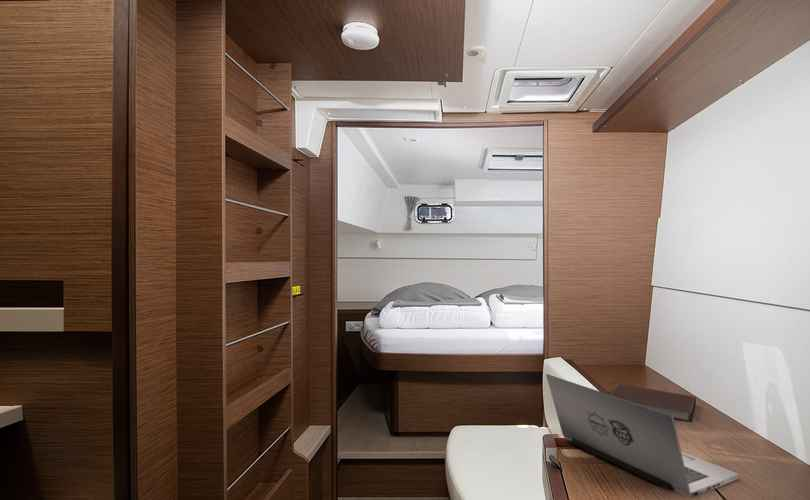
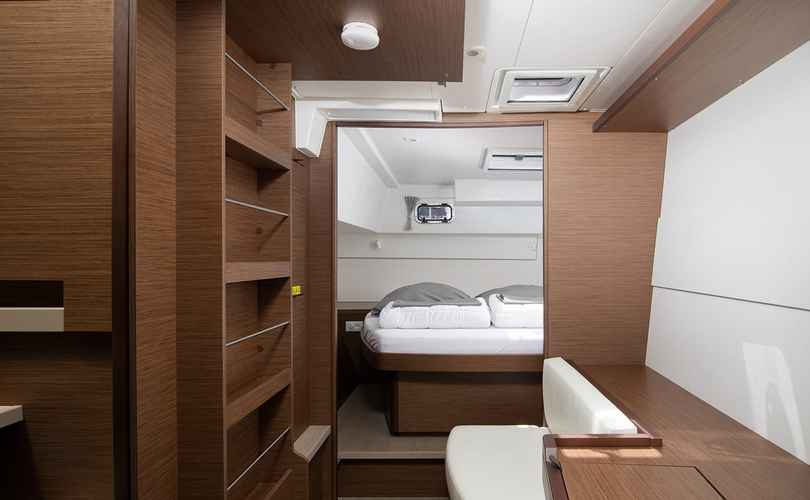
- notebook (651, 400)
- laptop (634, 422)
